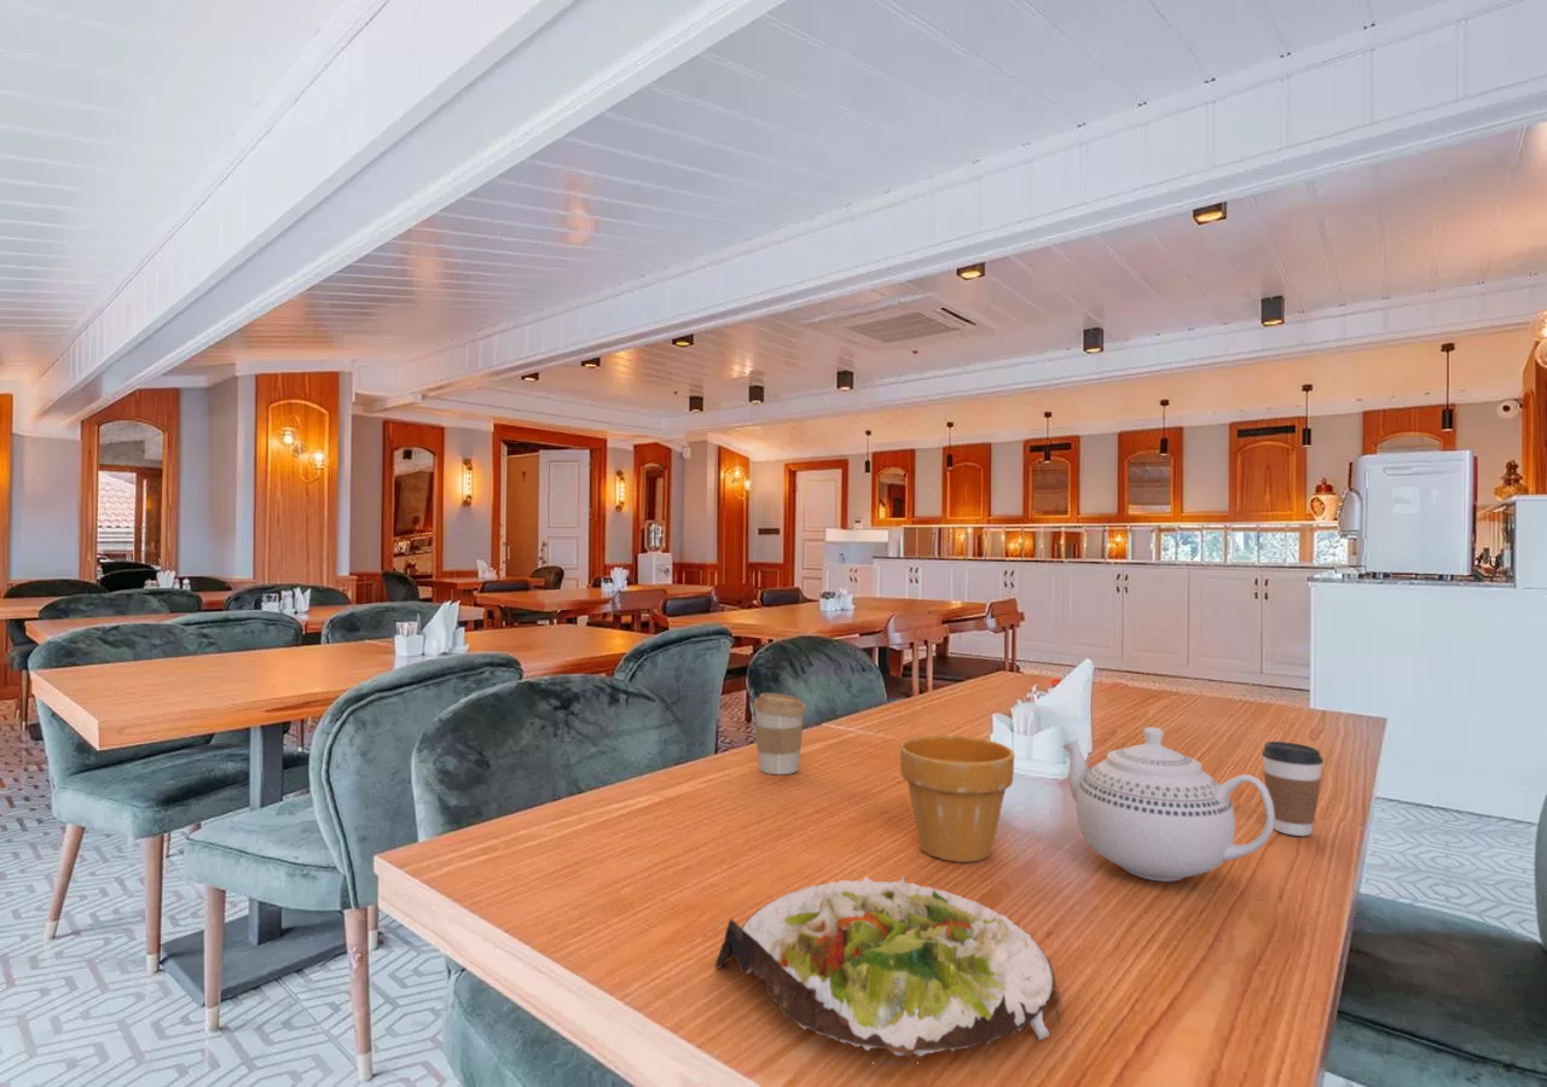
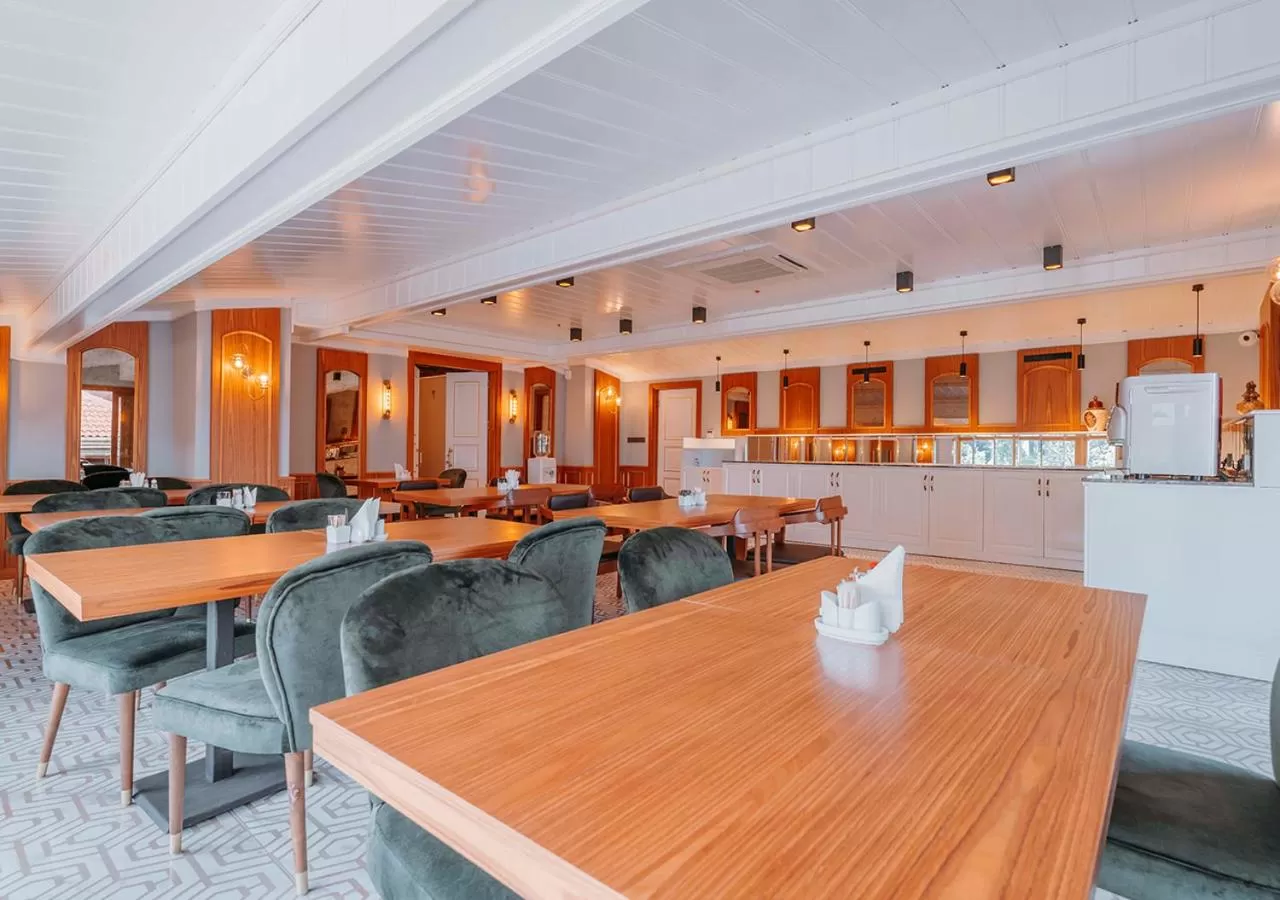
- teapot (1155, 798)
- salad plate (891, 941)
- flower pot (955, 798)
- coffee cup (1291, 787)
- coffee cup (778, 731)
